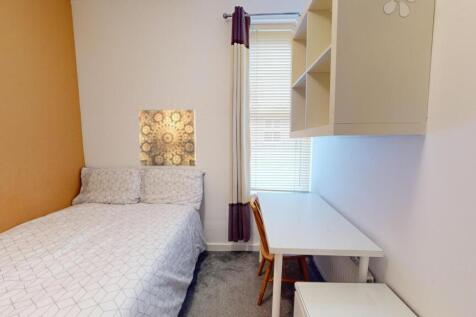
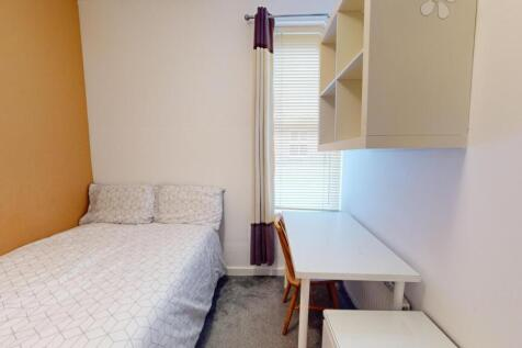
- wall art (167, 138)
